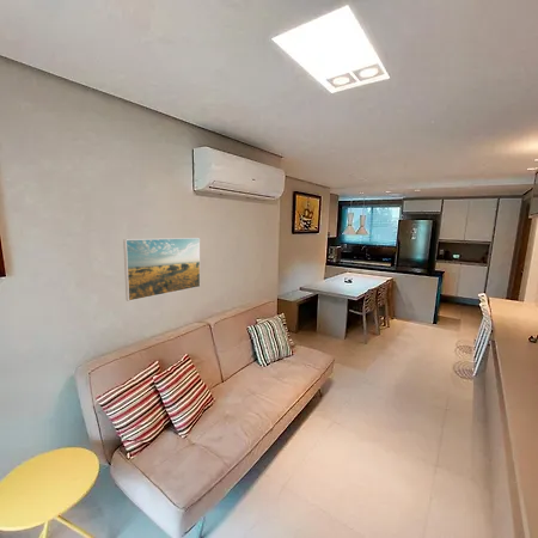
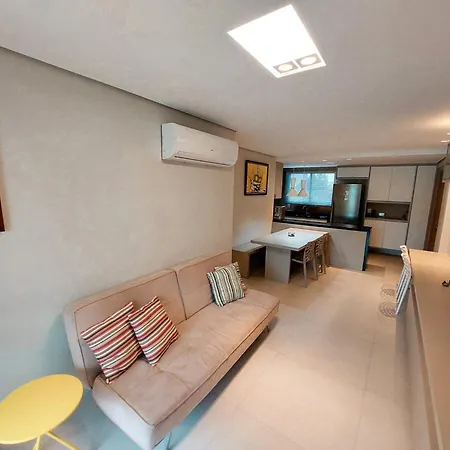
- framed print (166, 265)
